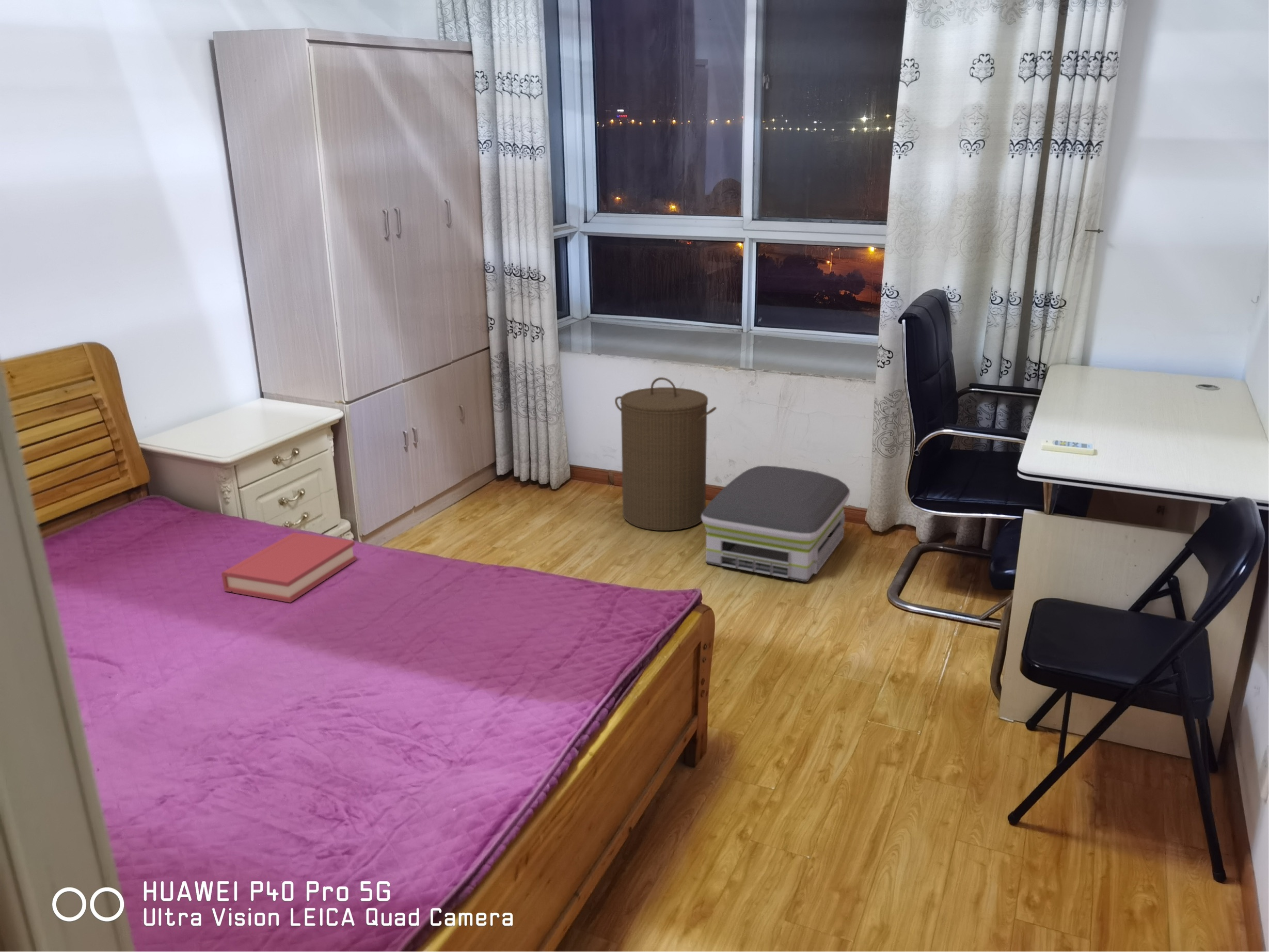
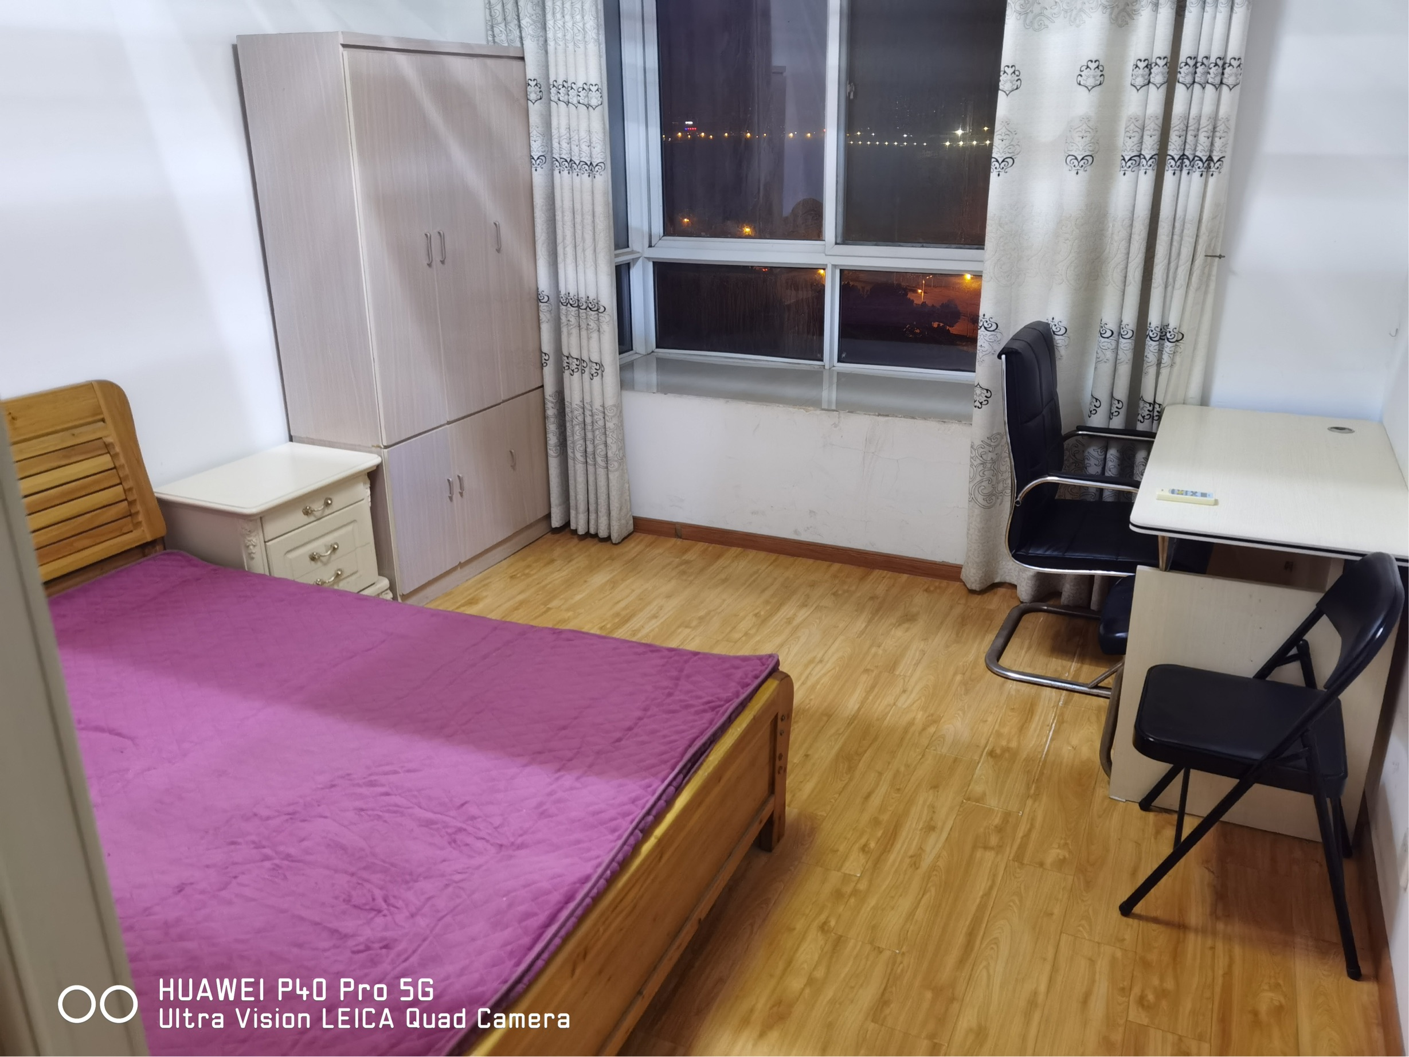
- air purifier (778, 513)
- hardback book (291, 565)
- laundry hamper (664, 448)
